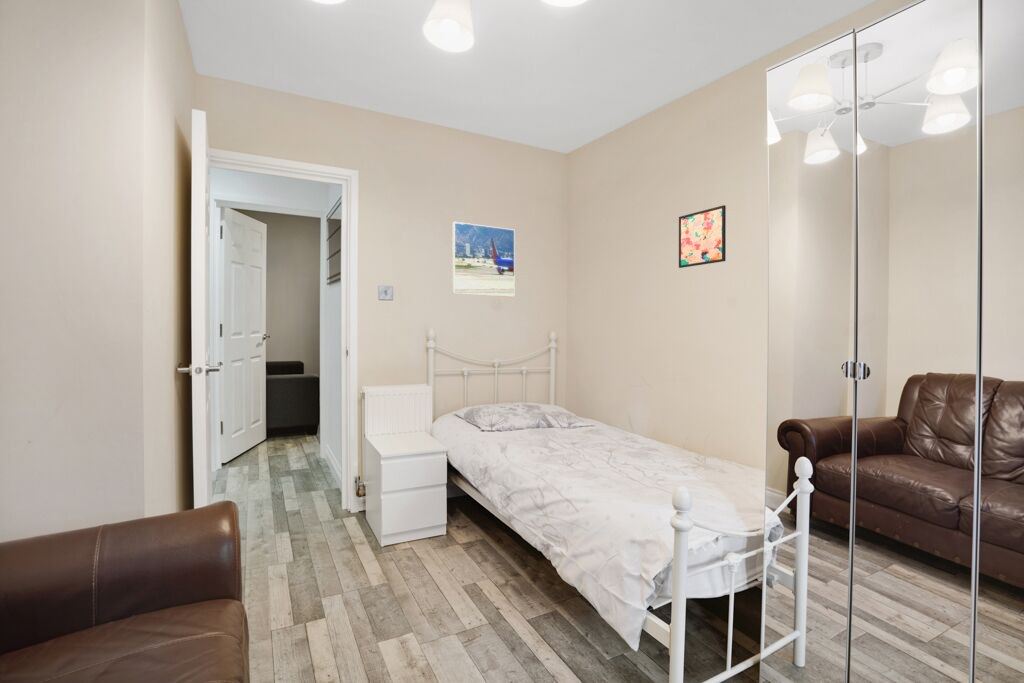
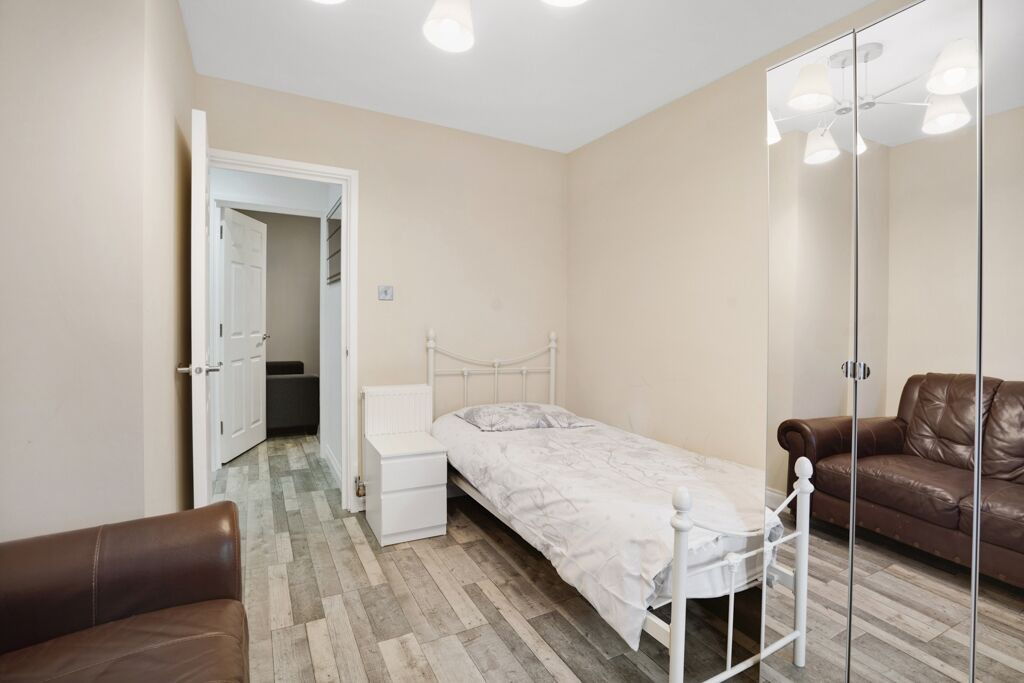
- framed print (484, 260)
- wall art (701, 238)
